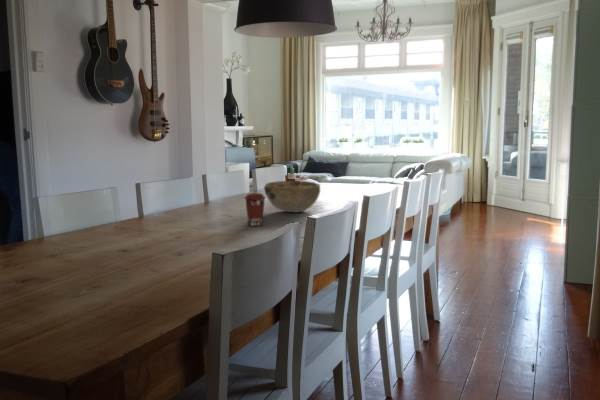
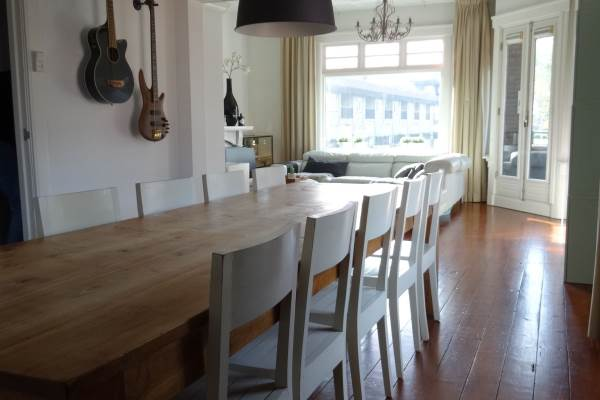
- decorative bowl (292, 197)
- coffee cup (255, 209)
